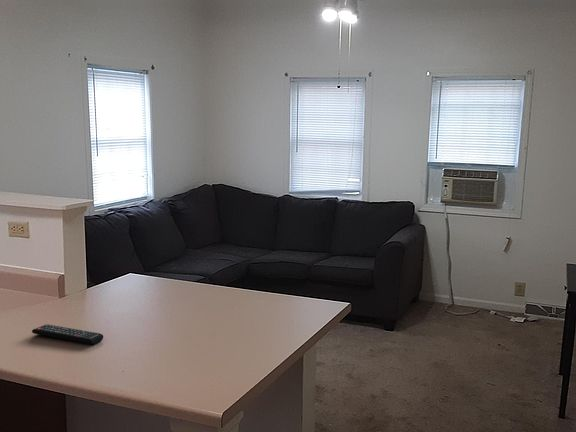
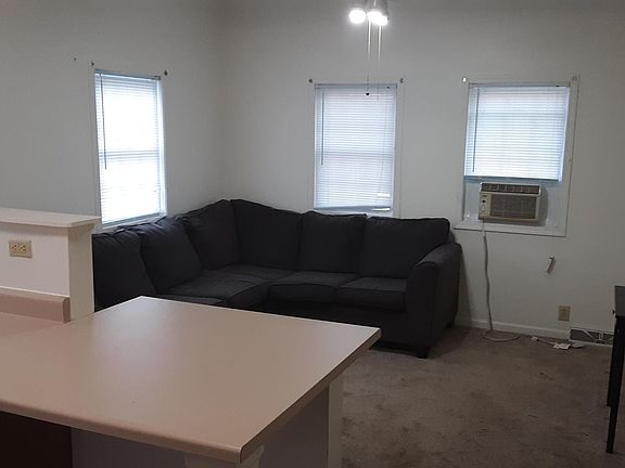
- remote control (67, 334)
